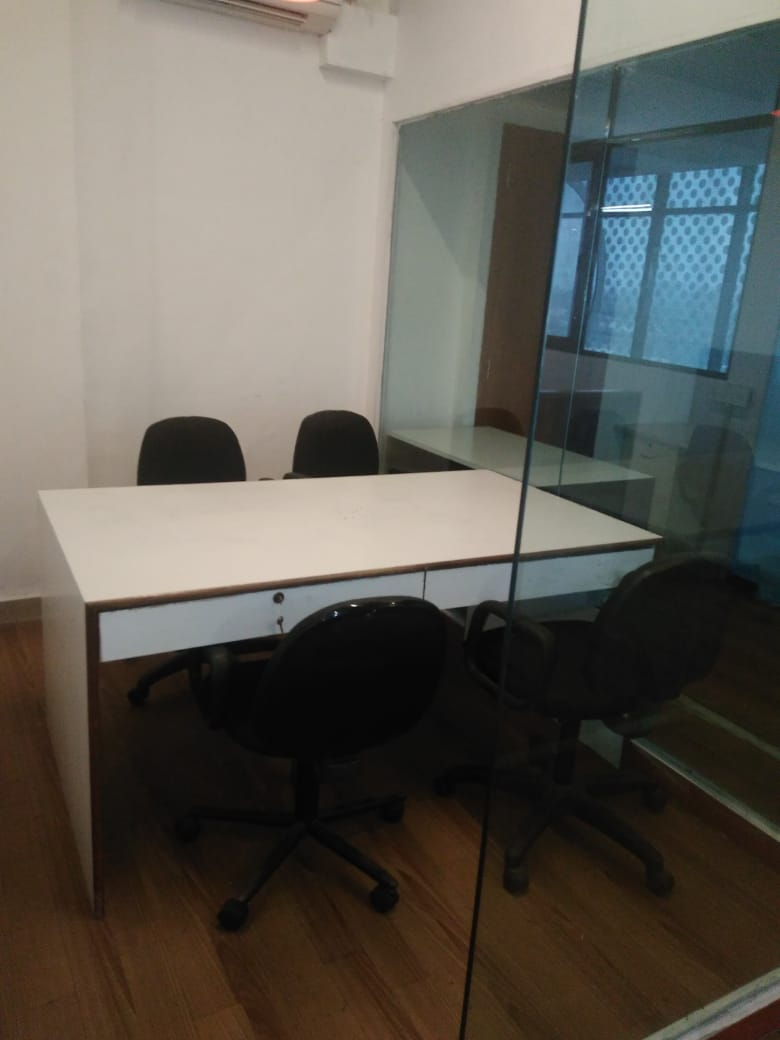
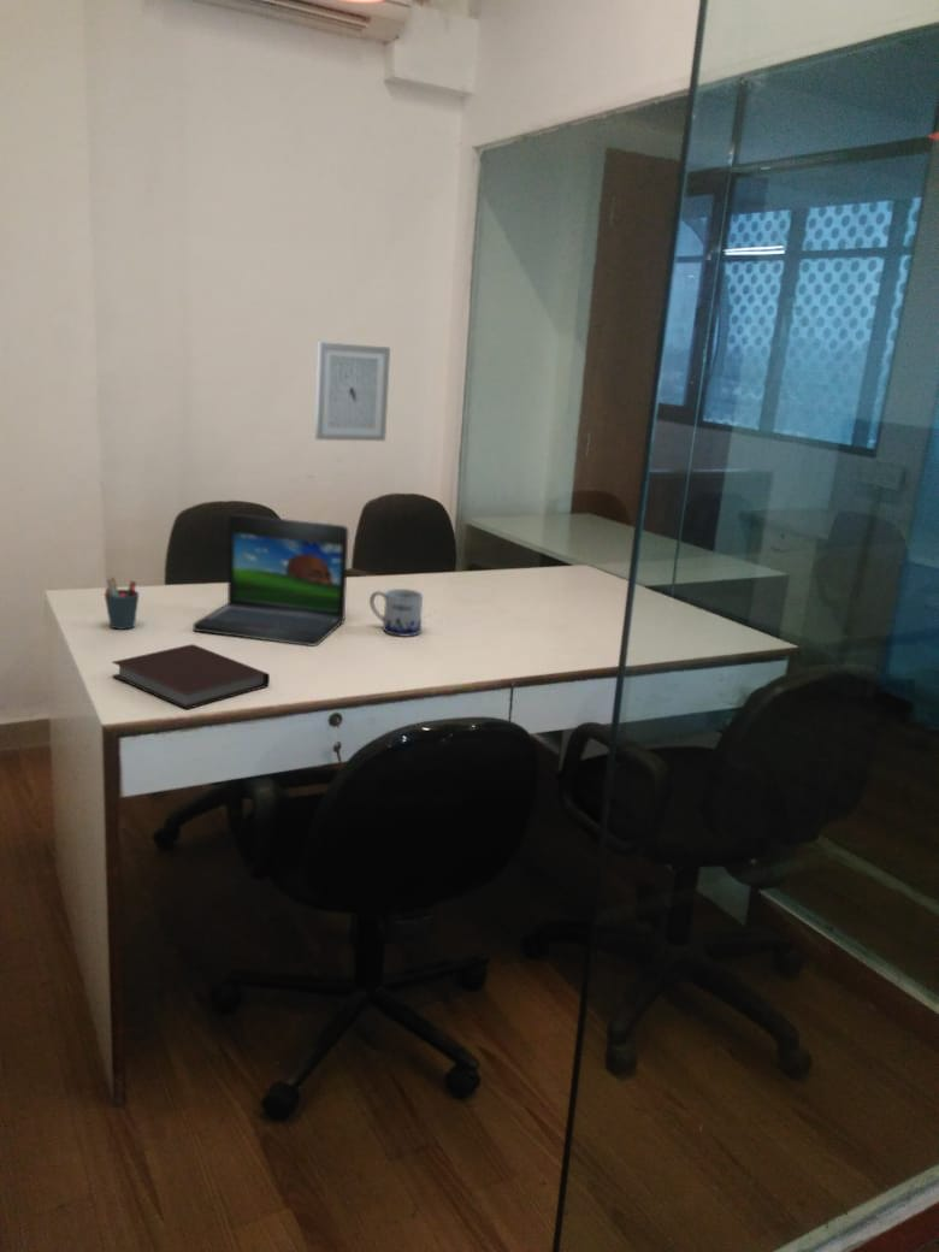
+ wall art (353, 392)
+ mug (397, 610)
+ laptop (272, 577)
+ pen holder (122, 601)
+ notebook (190, 673)
